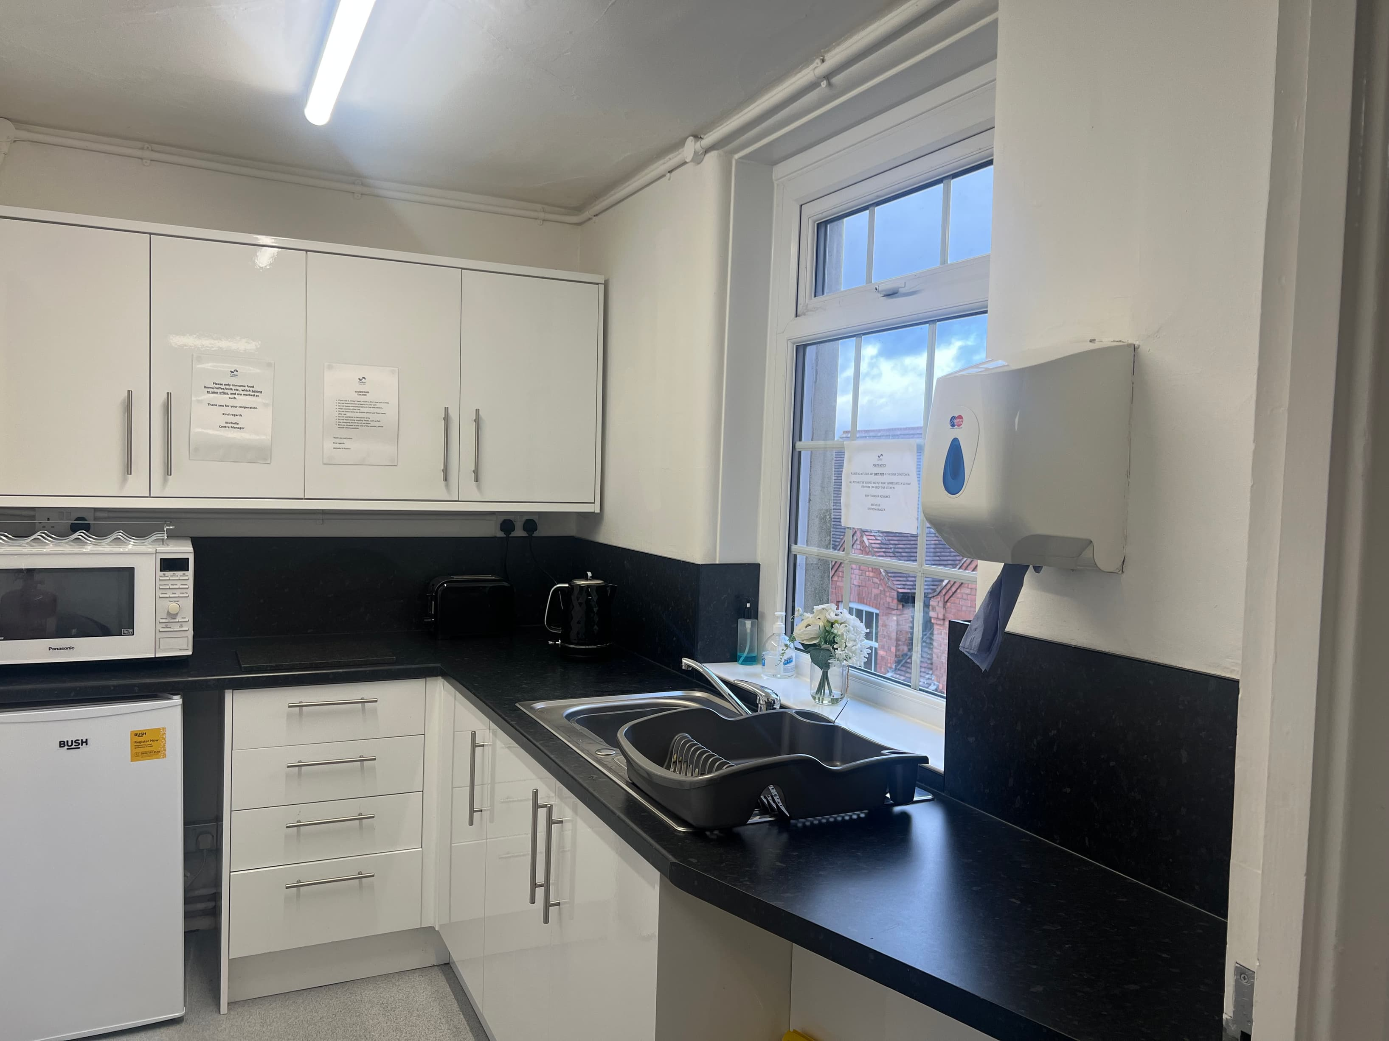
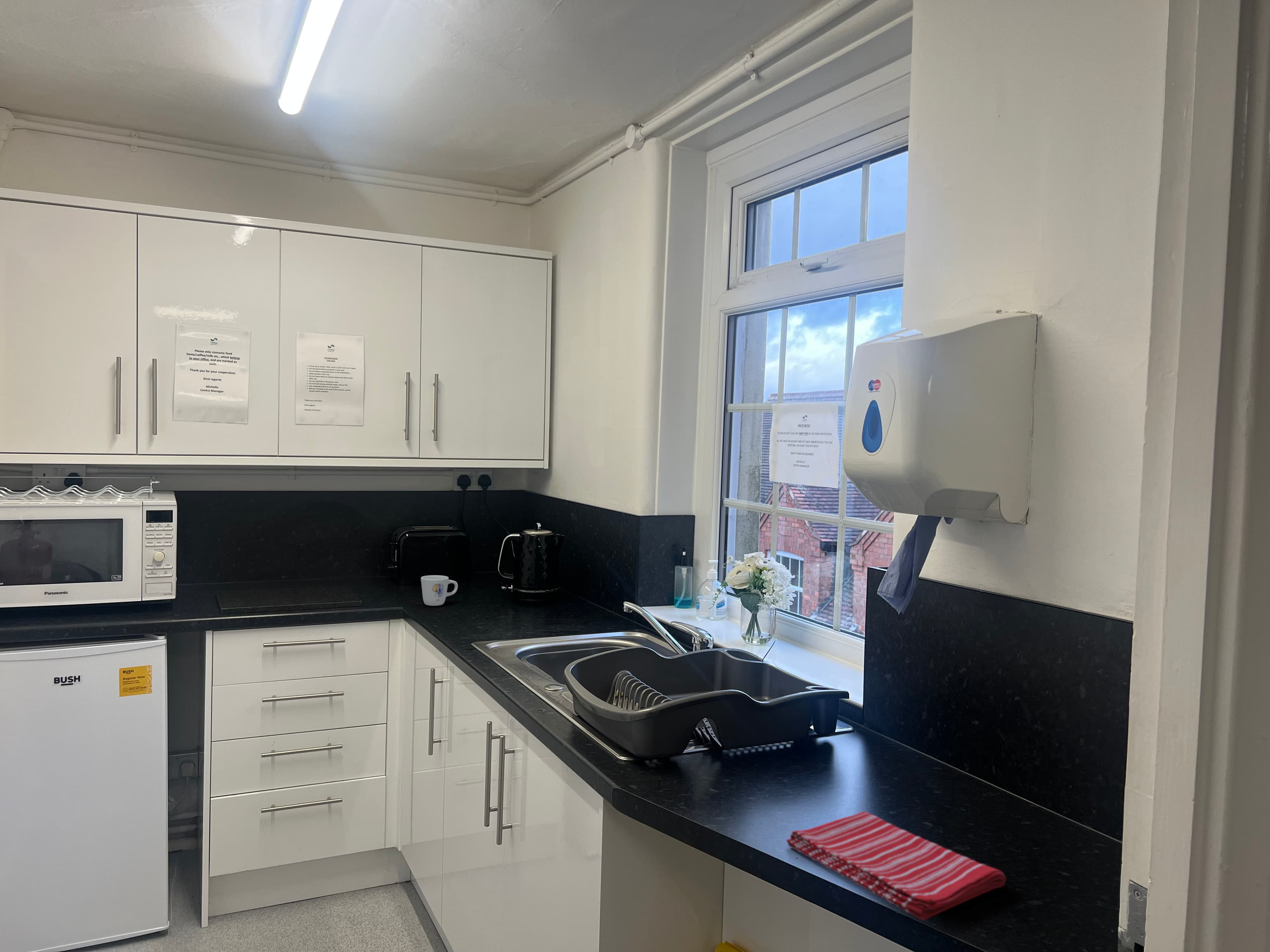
+ dish towel (893, 856)
+ mug (439, 590)
